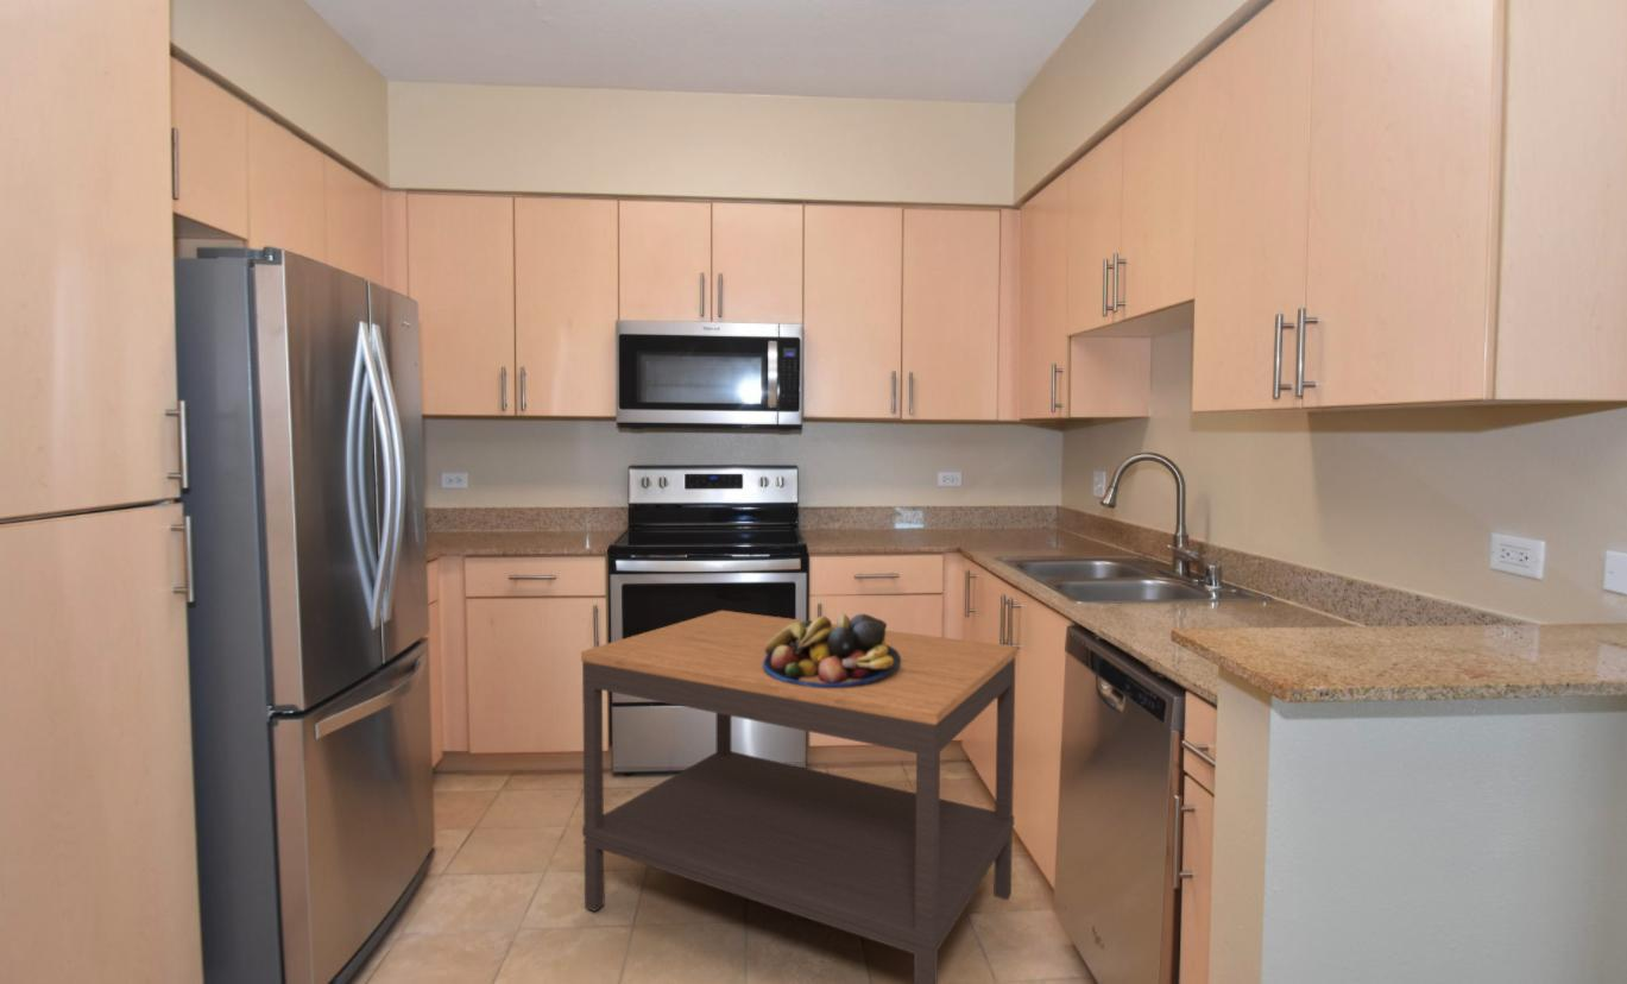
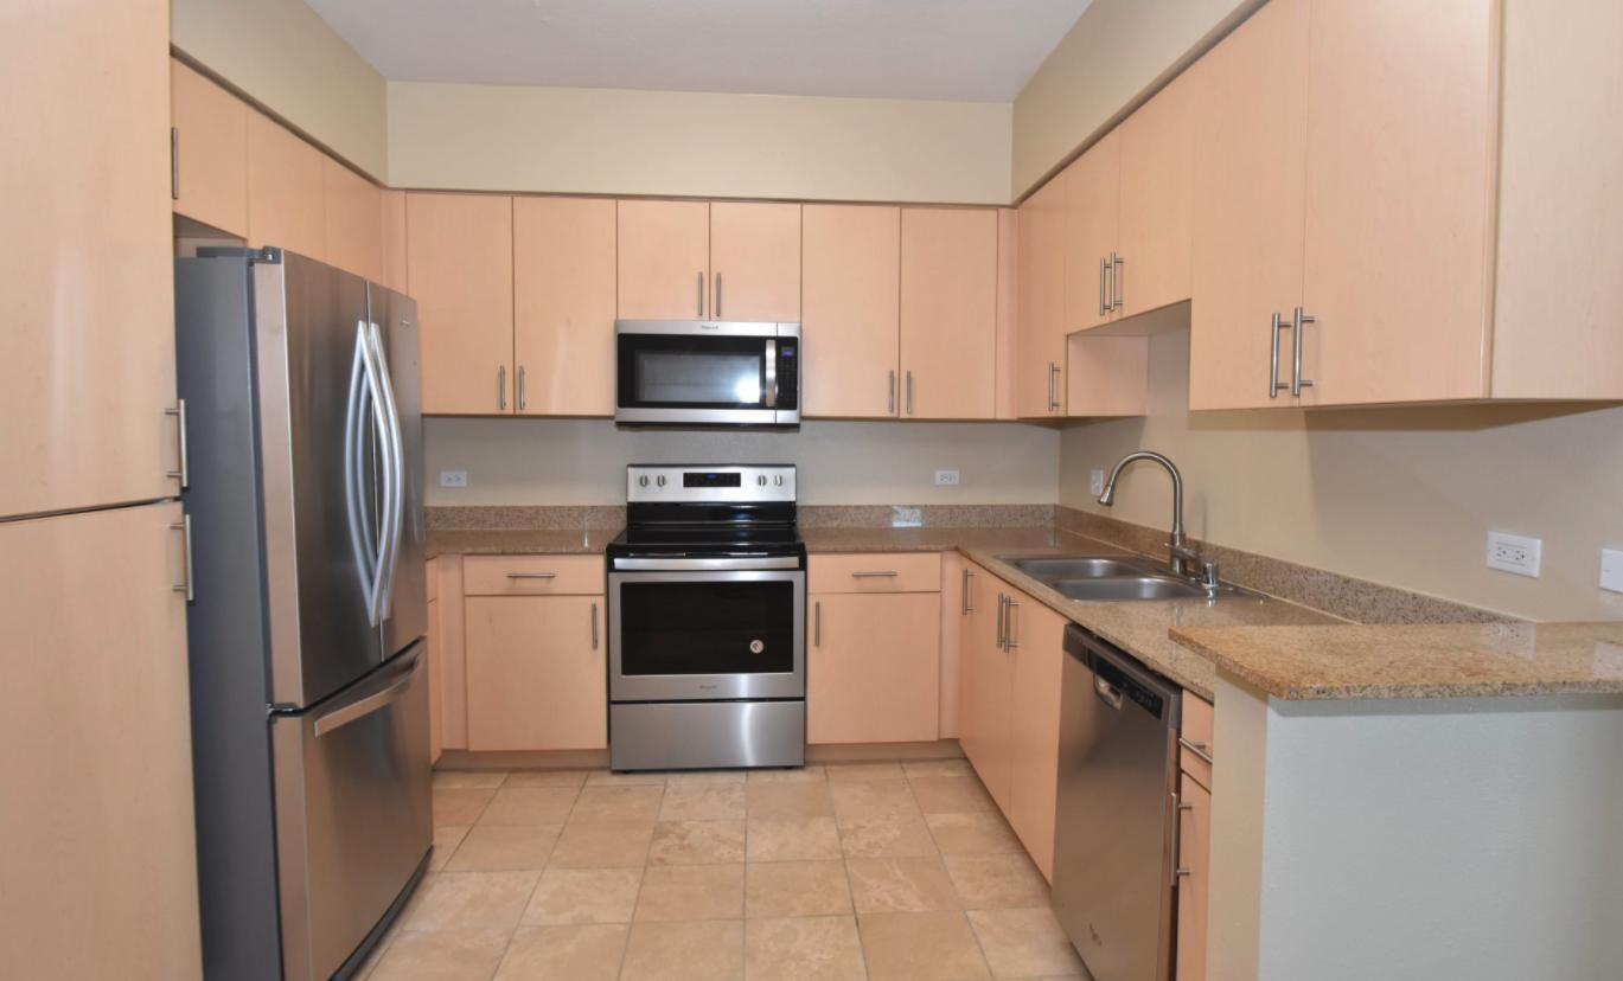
- side table (801, 775)
- fruit bowl (831, 642)
